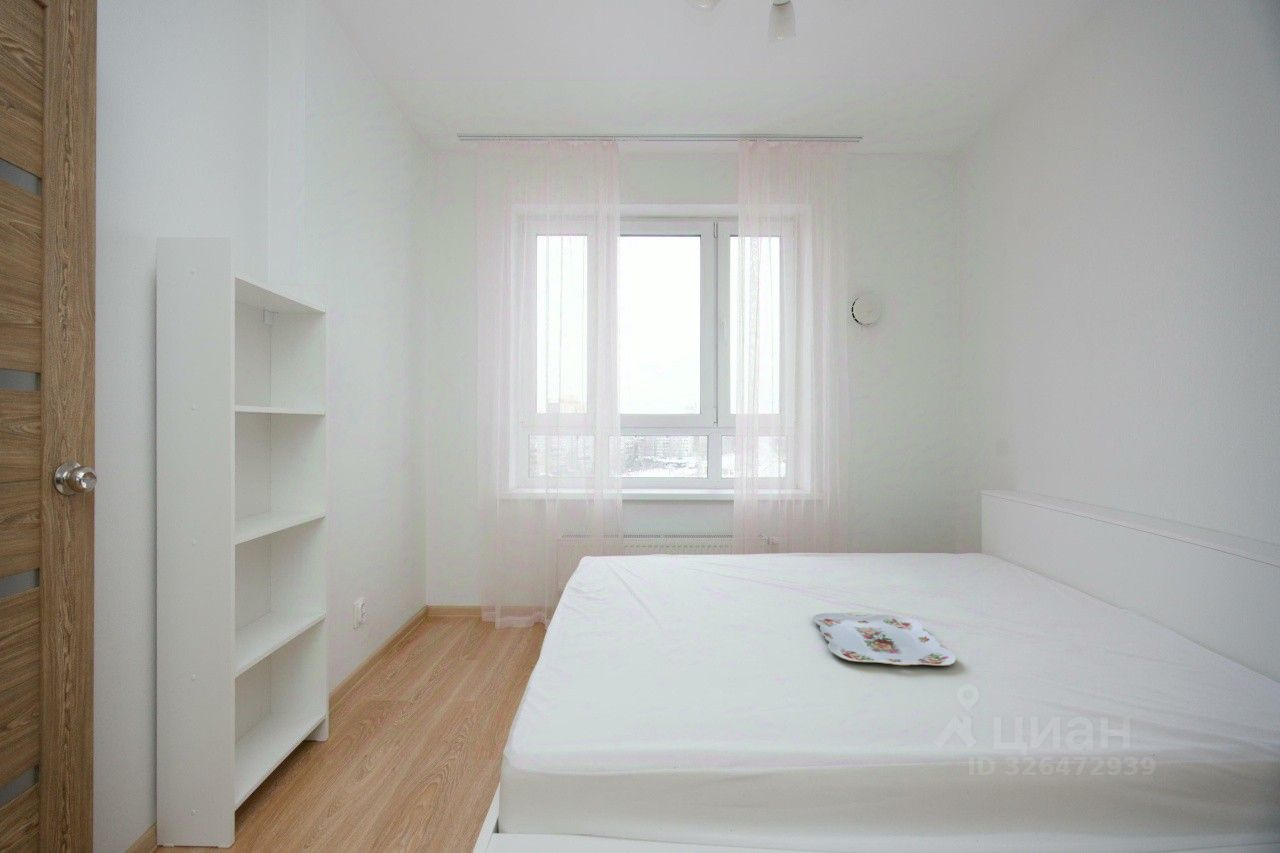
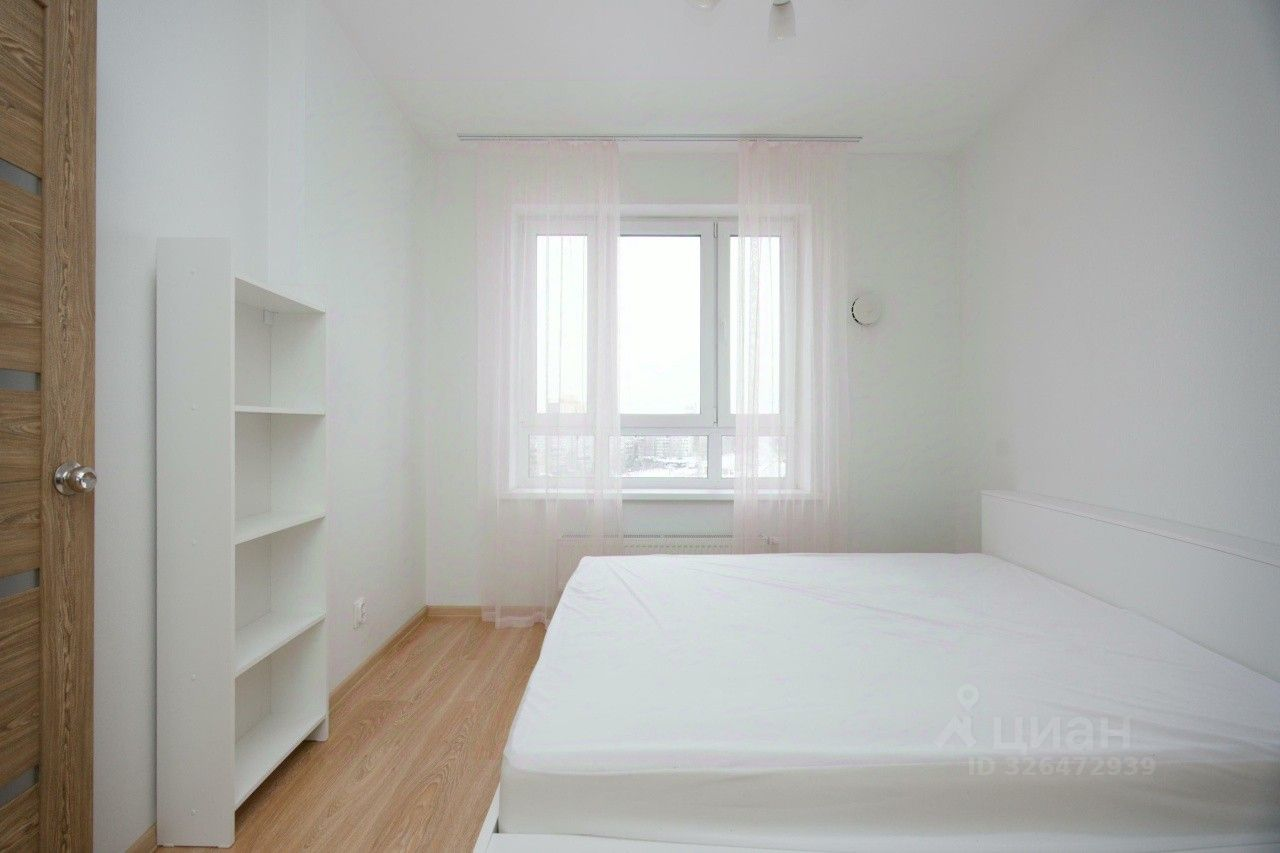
- serving tray (877, 637)
